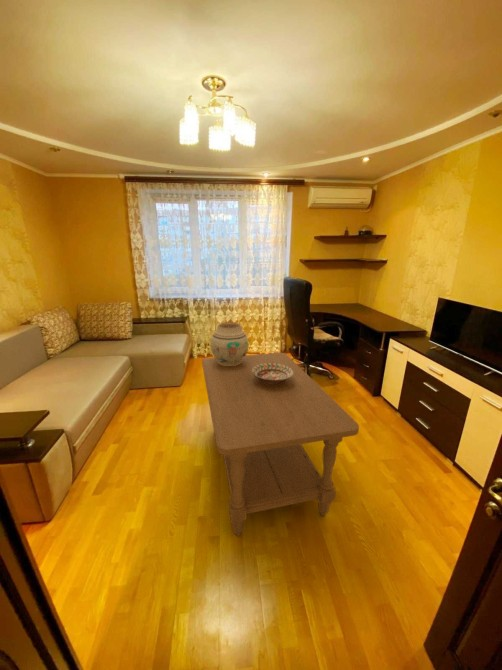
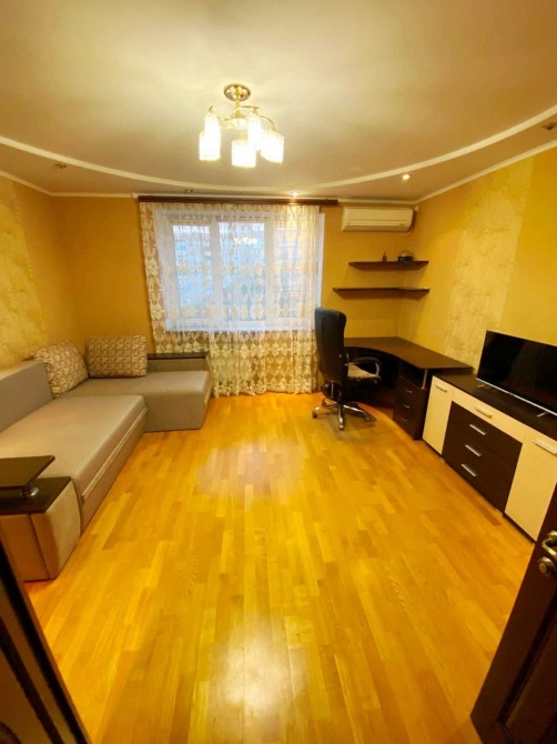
- vase (229, 343)
- coffee table (261, 426)
- decorative bowl (272, 375)
